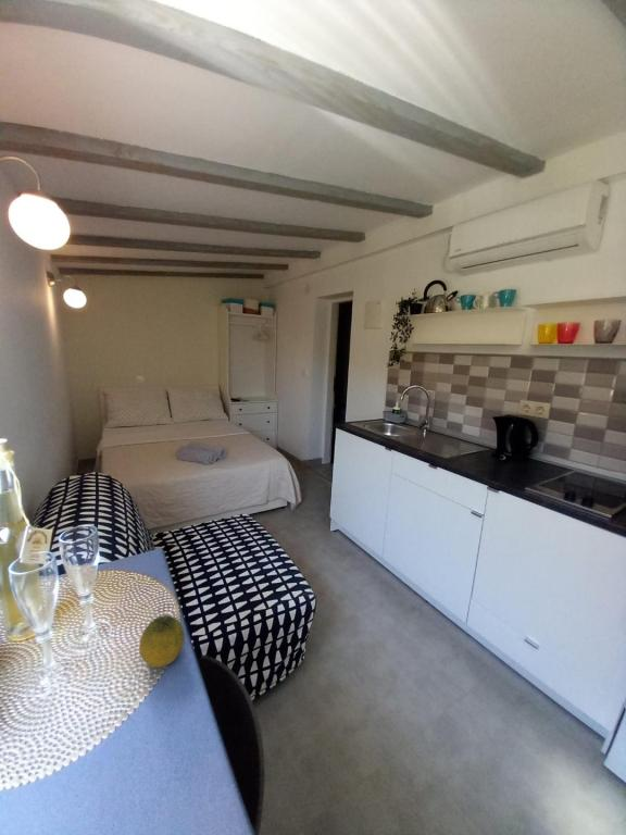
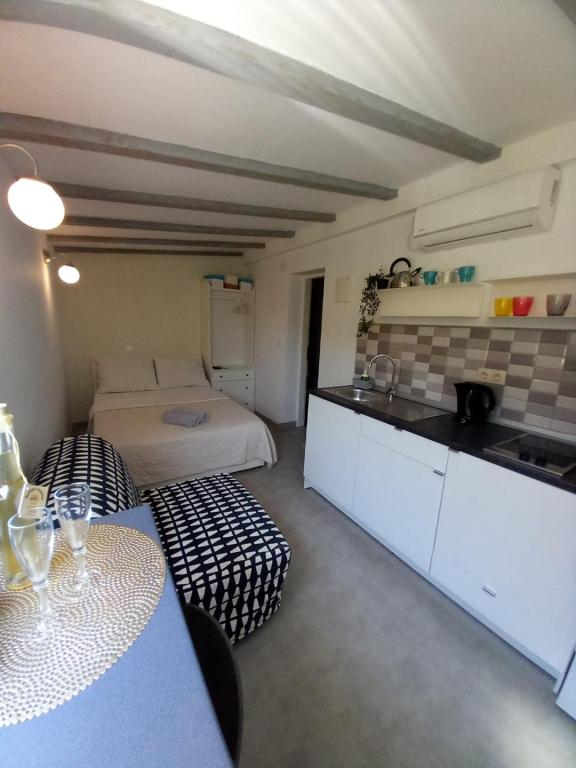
- fruit (162, 640)
